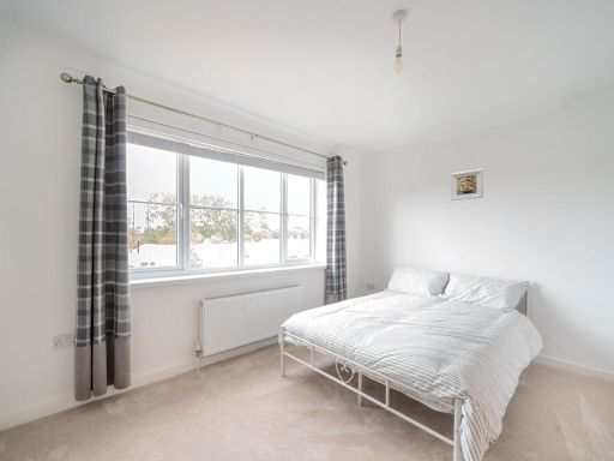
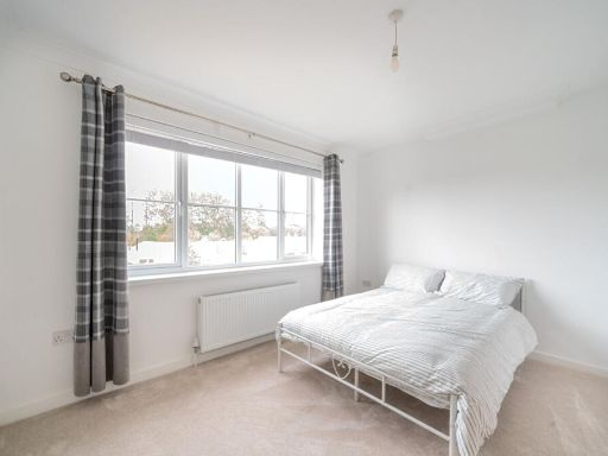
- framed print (466, 185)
